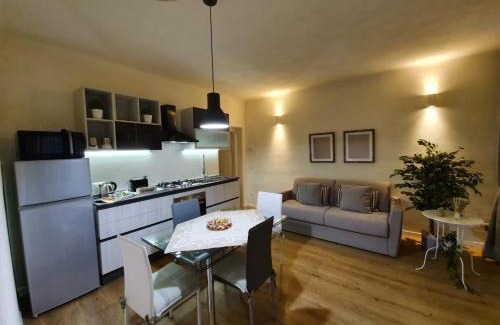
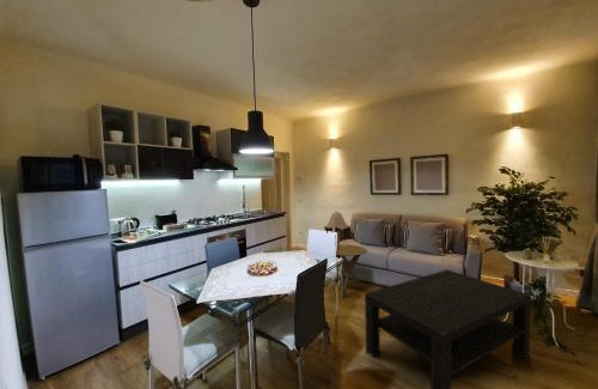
+ coffee table (445, 323)
+ lamp (336, 230)
+ side table (346, 269)
